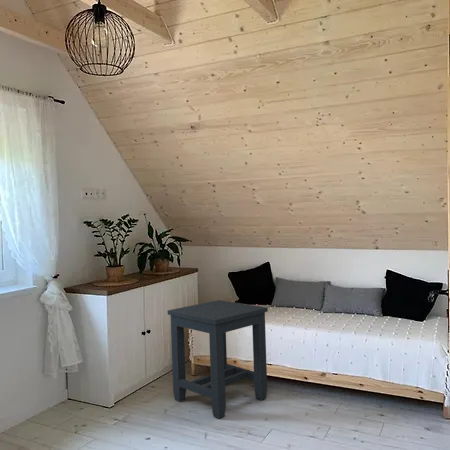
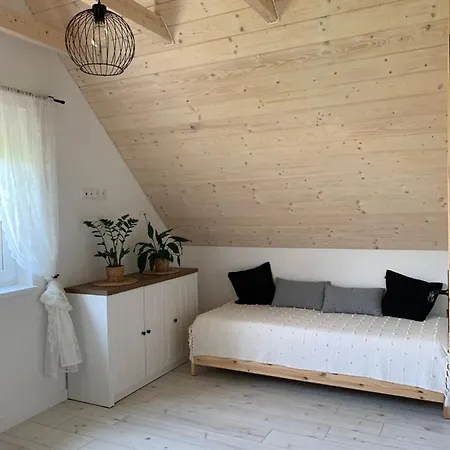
- side table (218, 354)
